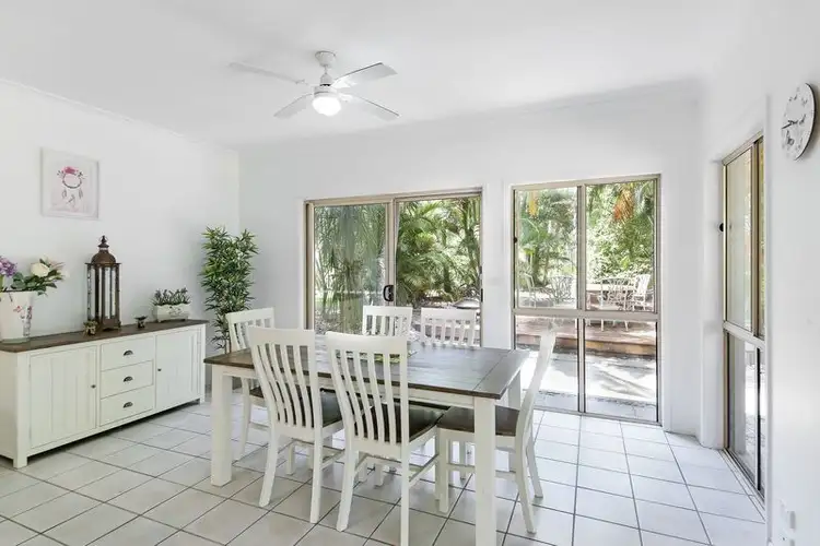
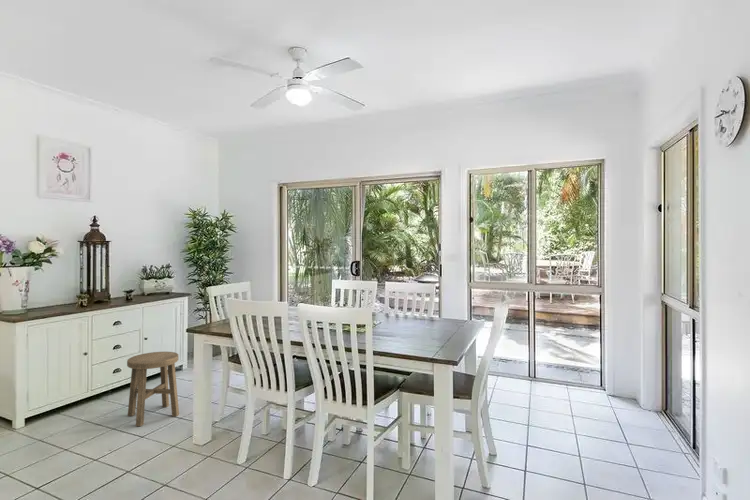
+ stool (153, 388)
